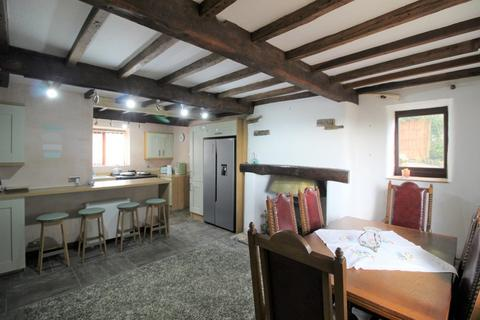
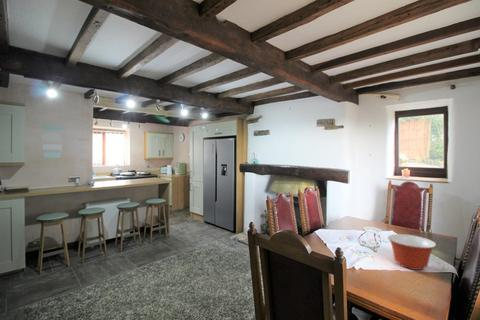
+ mixing bowl (410, 252)
